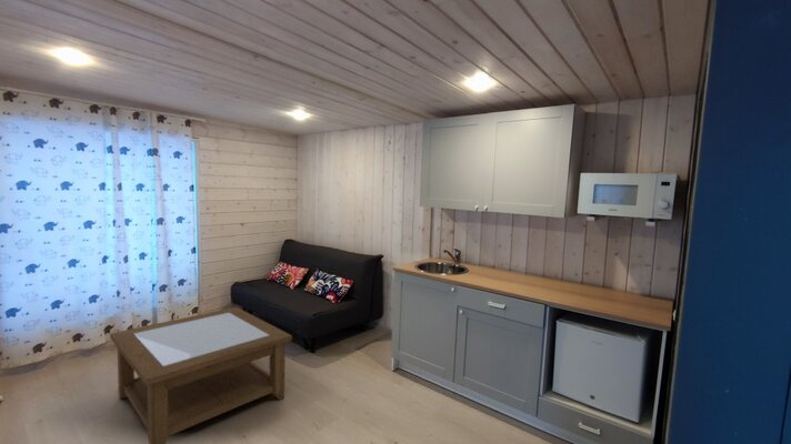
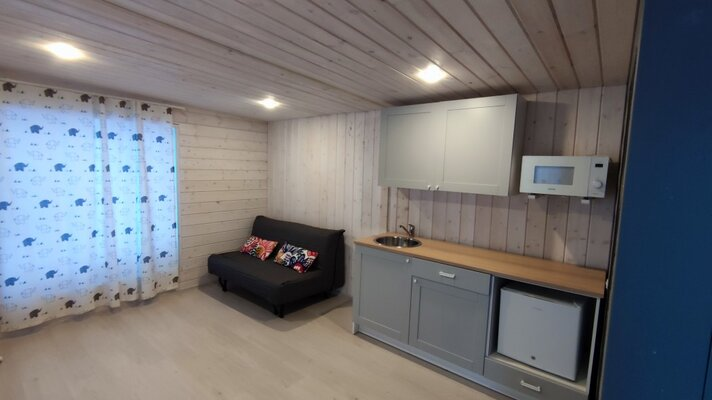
- coffee table (202, 365)
